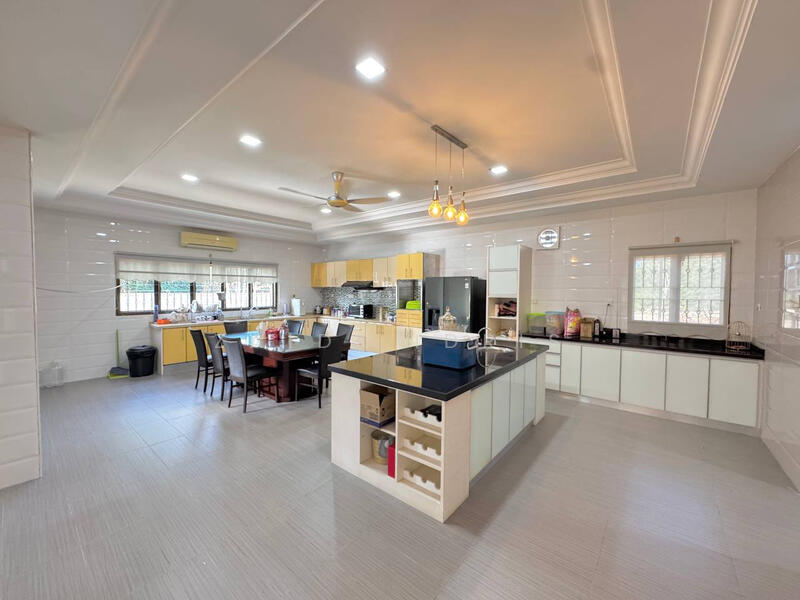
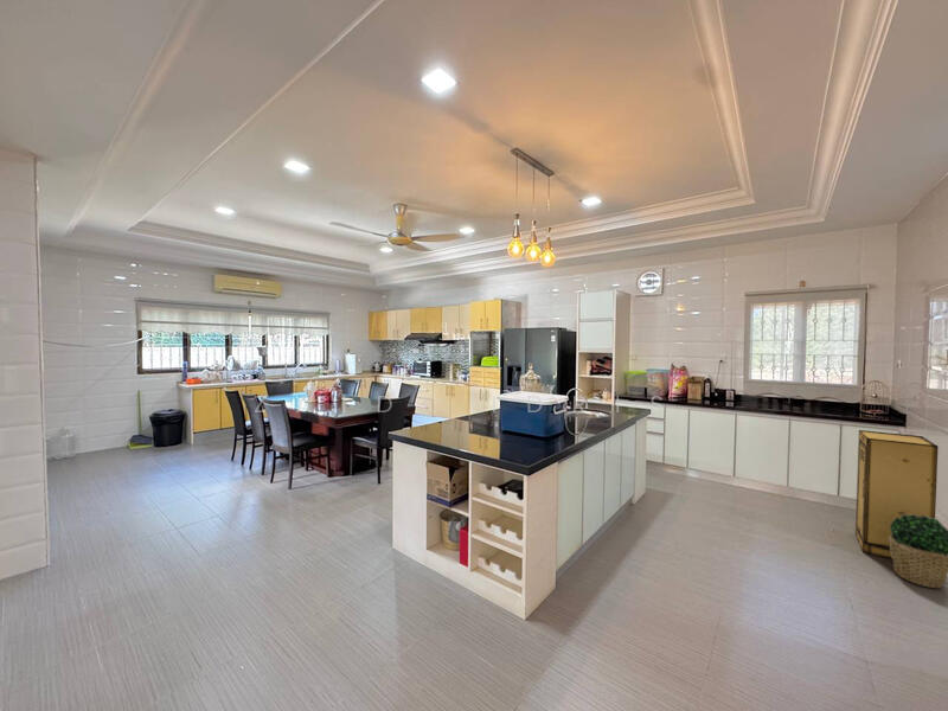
+ storage cabinet (892, 493)
+ potted plant (920, 547)
